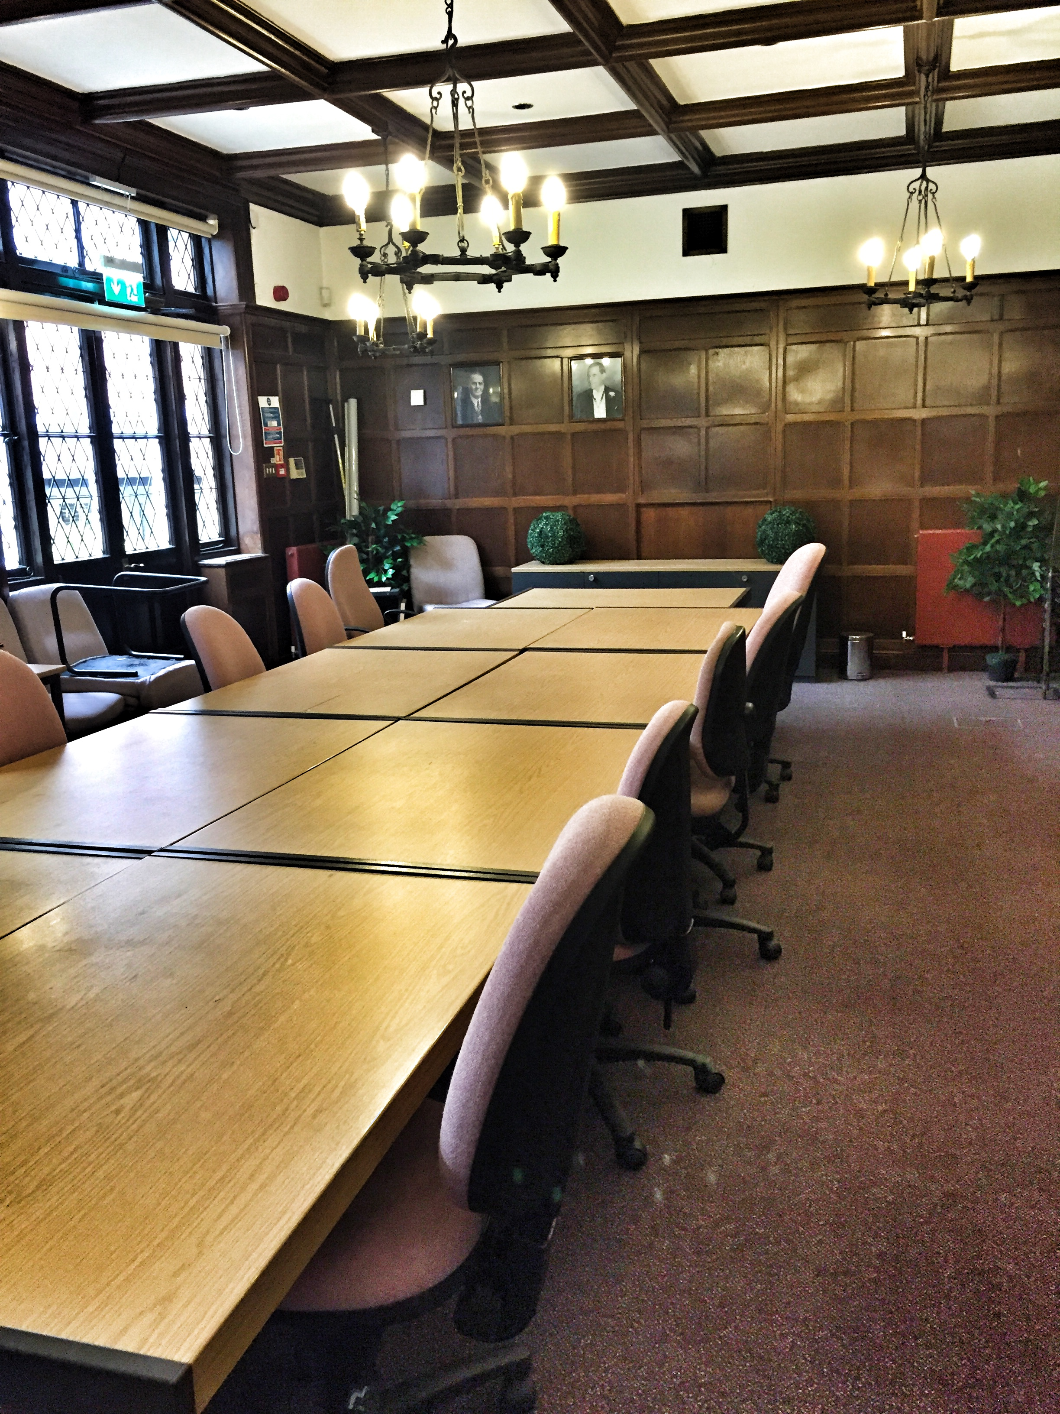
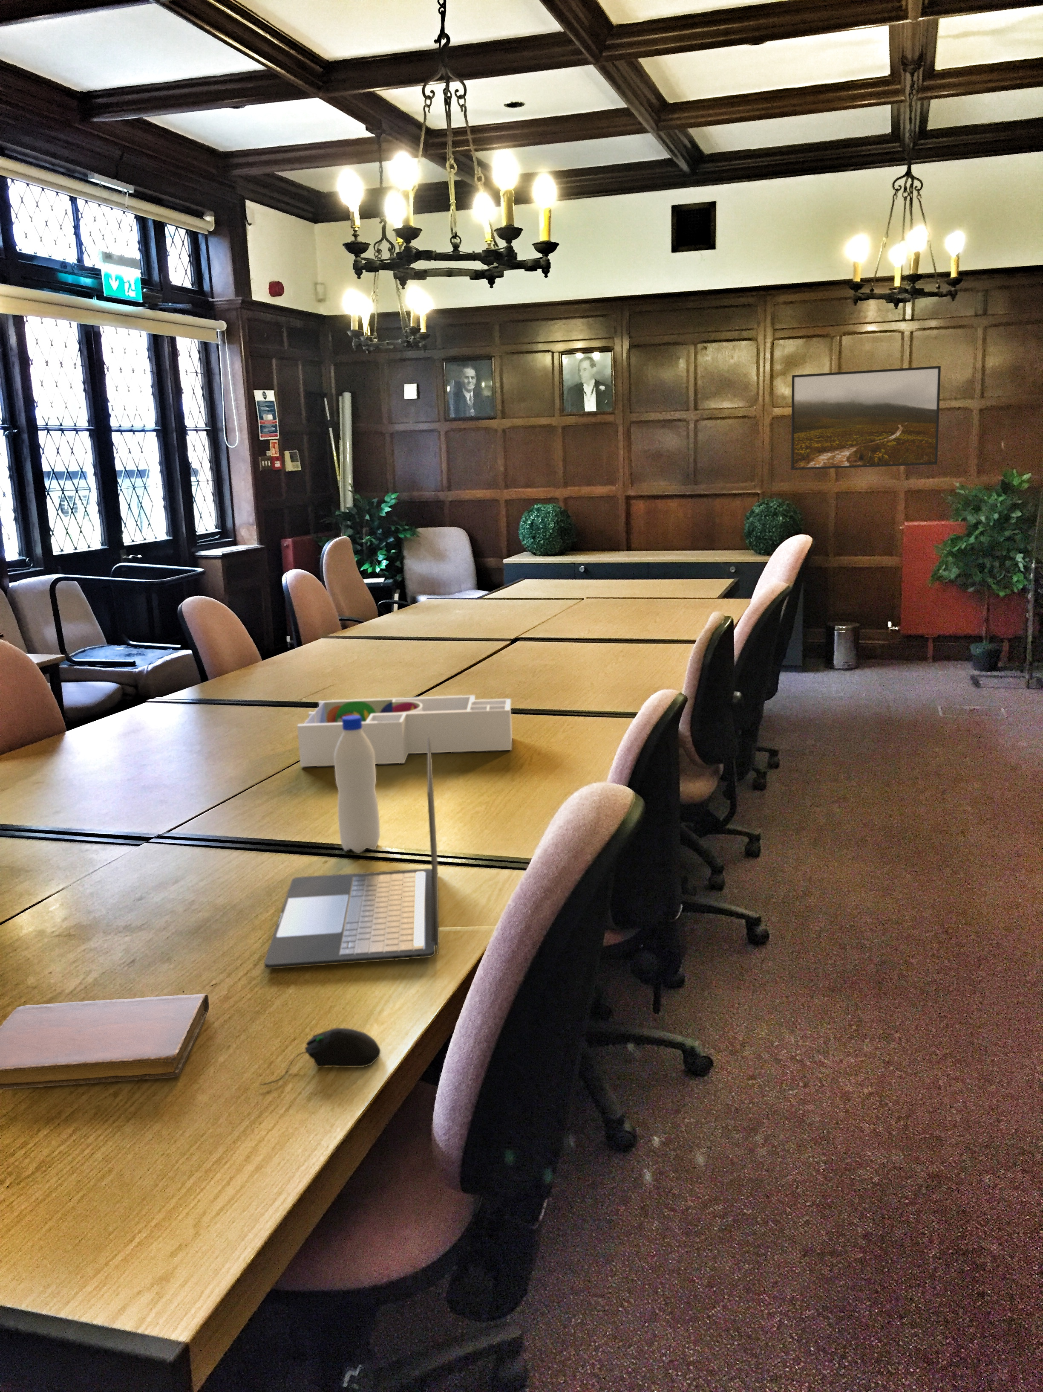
+ desk organizer (410, 729)
+ water bottle (356, 783)
+ laptop (355, 872)
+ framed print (863, 419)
+ notebook (94, 1038)
+ computer mouse (321, 1050)
